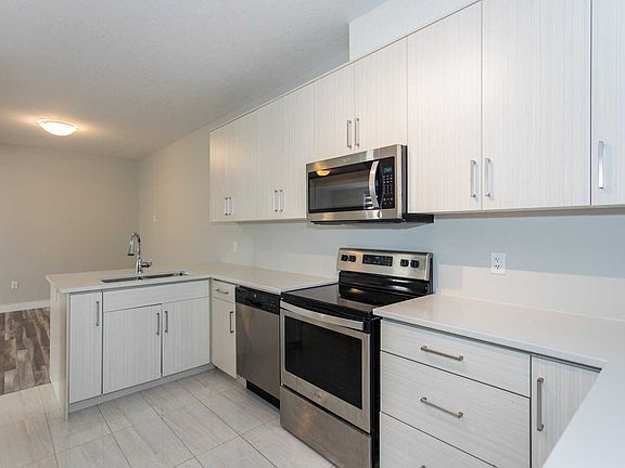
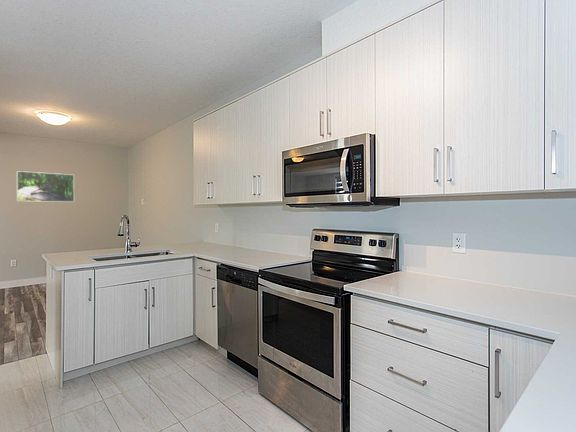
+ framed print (46, 187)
